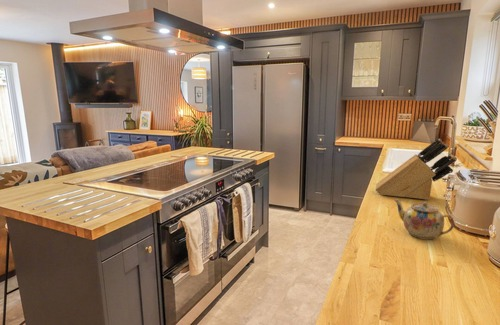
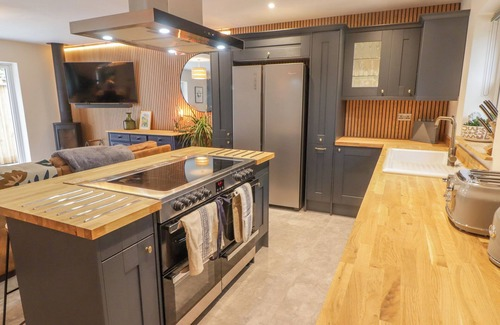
- knife block (413, 167)
- teapot (421, 218)
